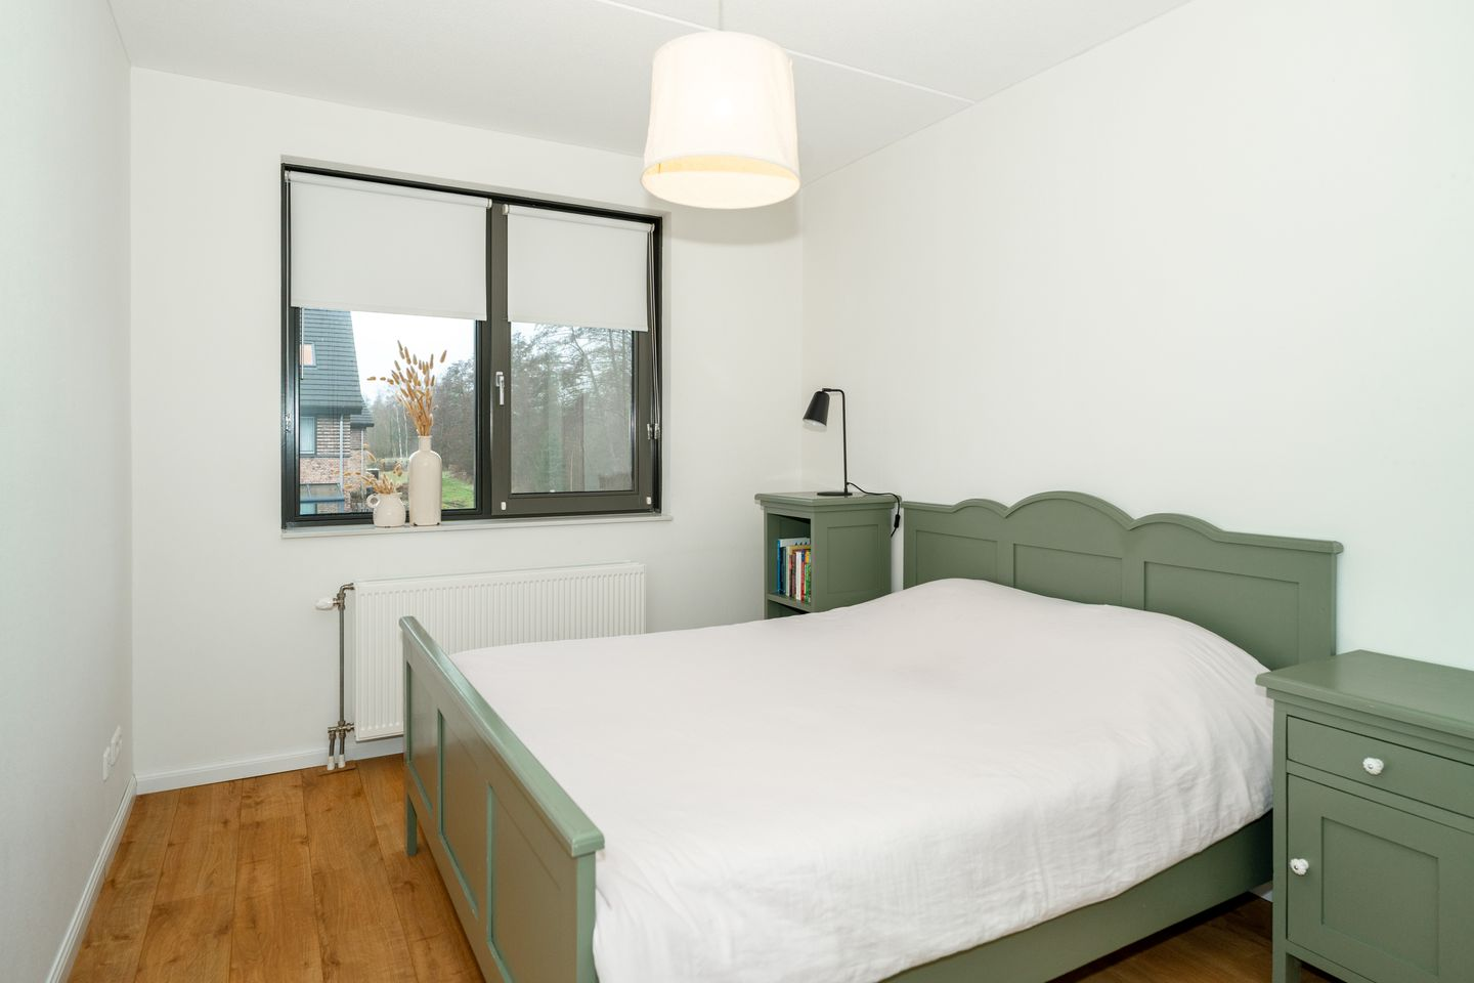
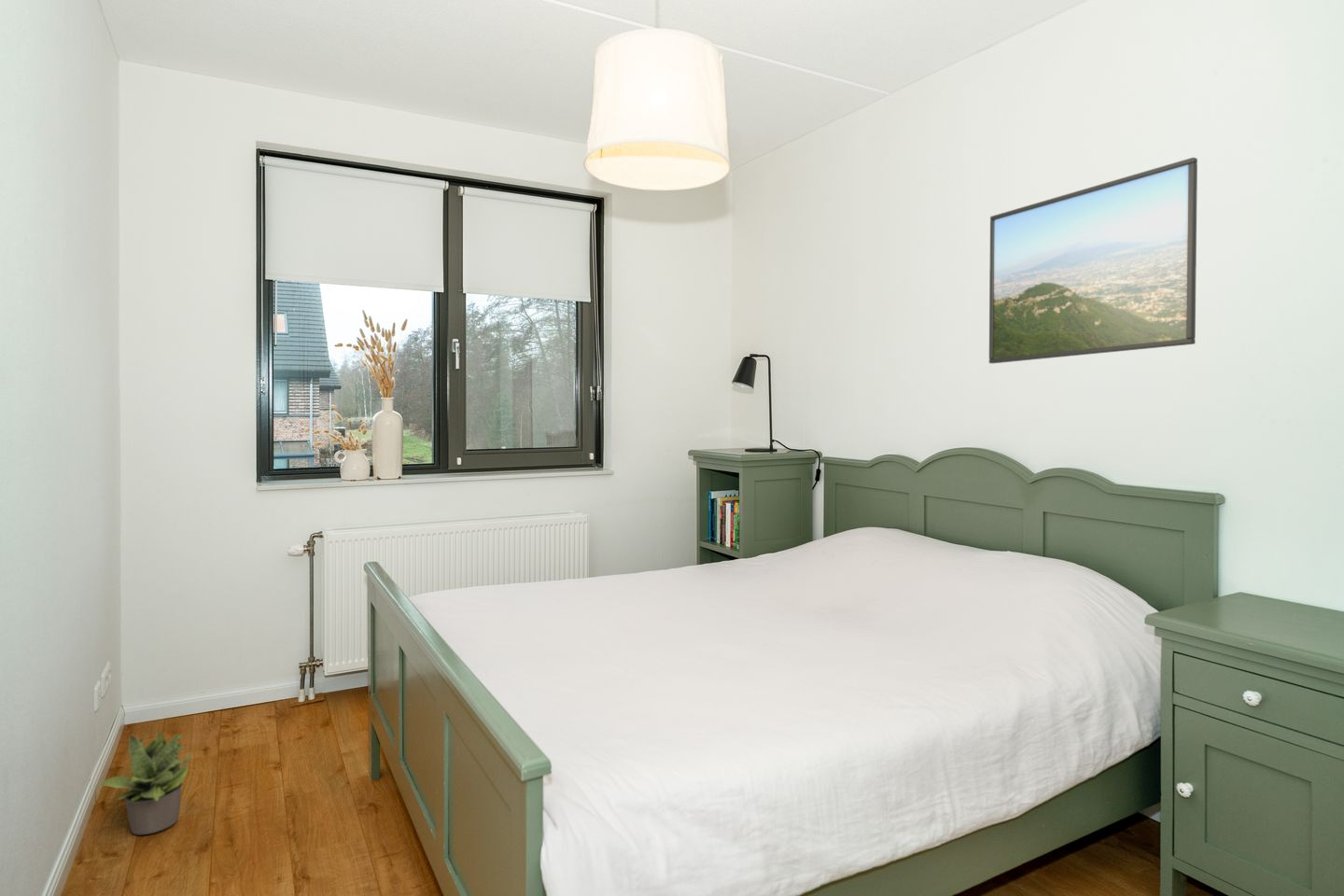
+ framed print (1081, 273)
+ potted plant (147, 782)
